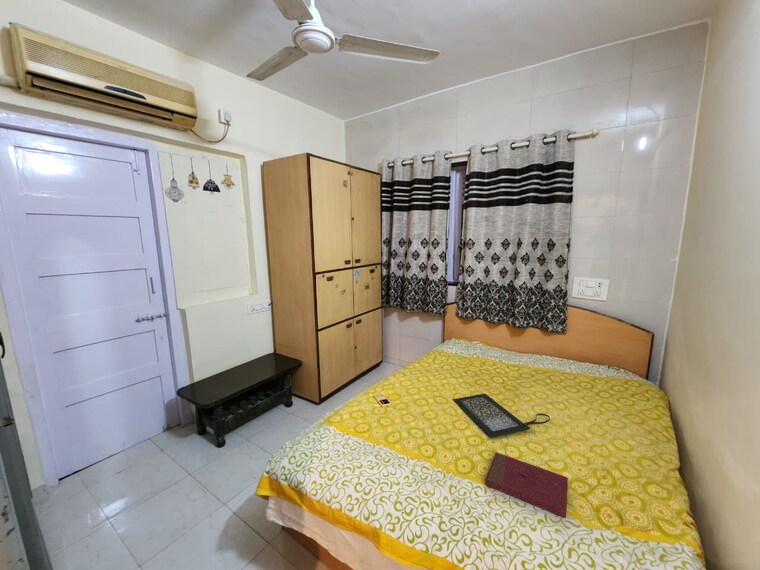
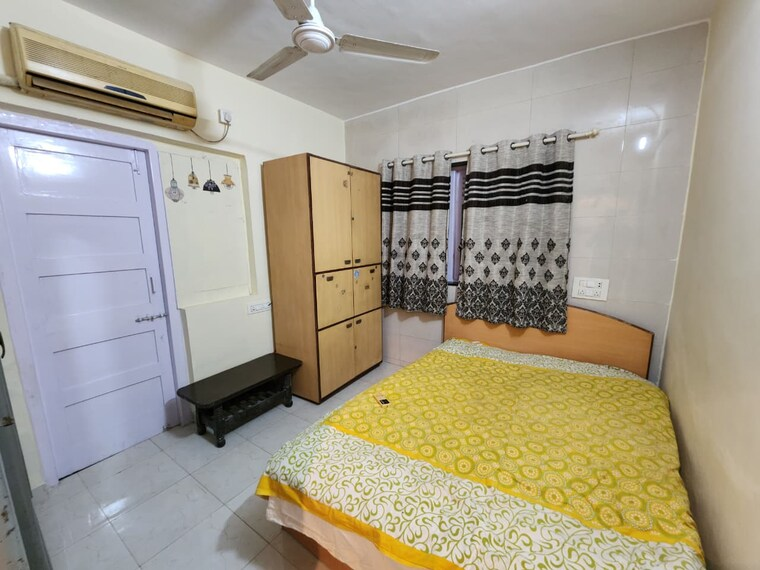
- book (526, 481)
- clutch bag (491, 414)
